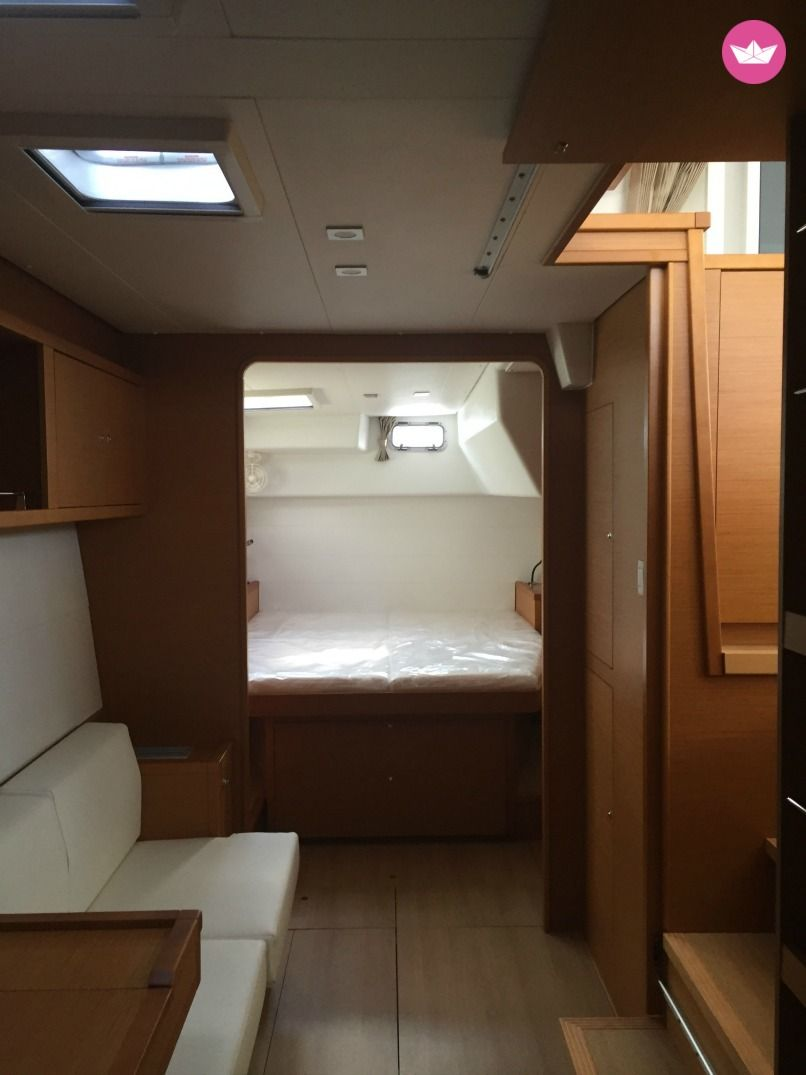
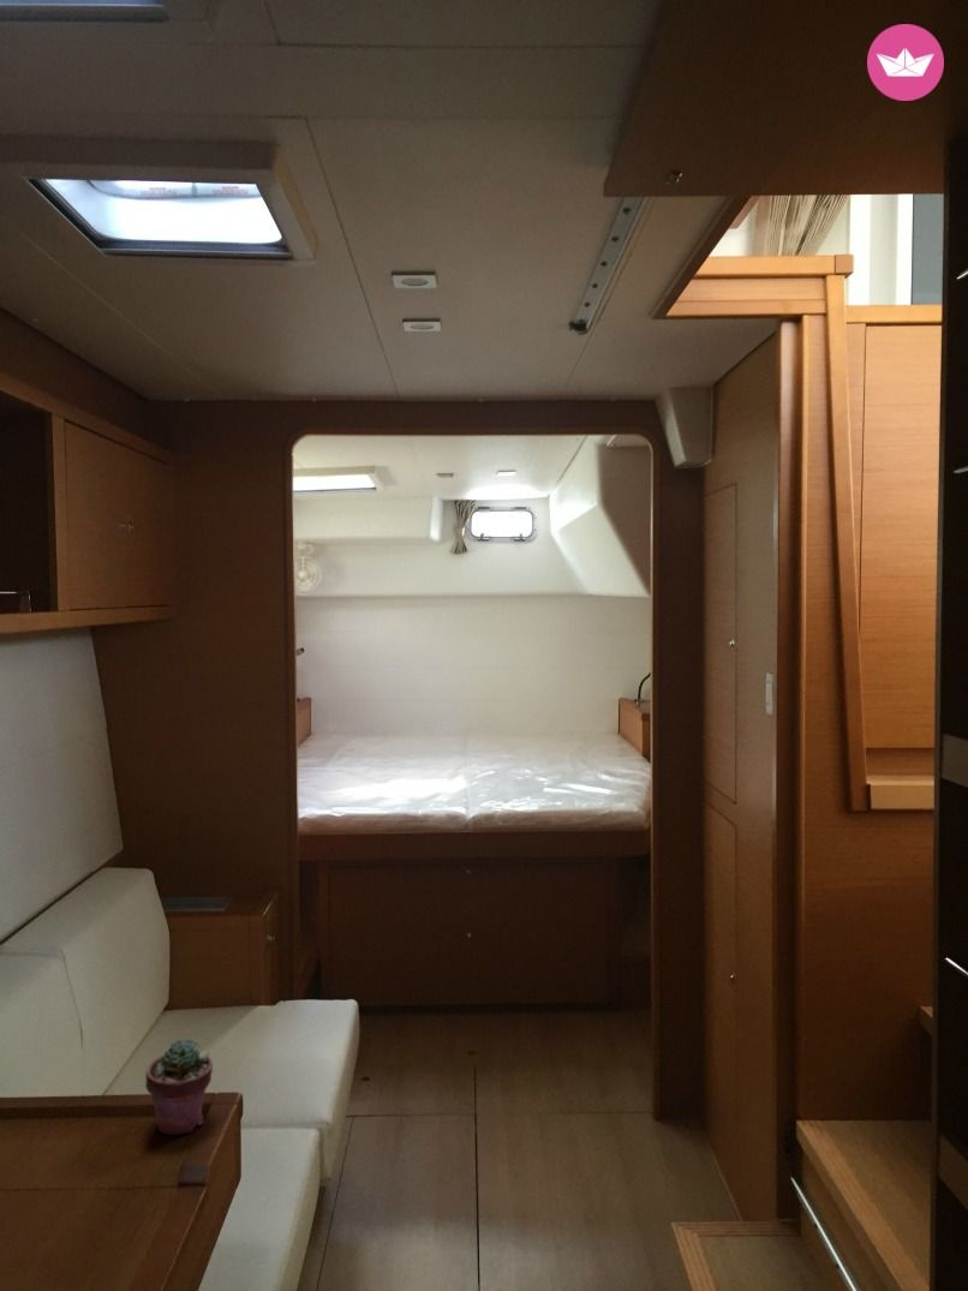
+ potted succulent (179, 1082)
